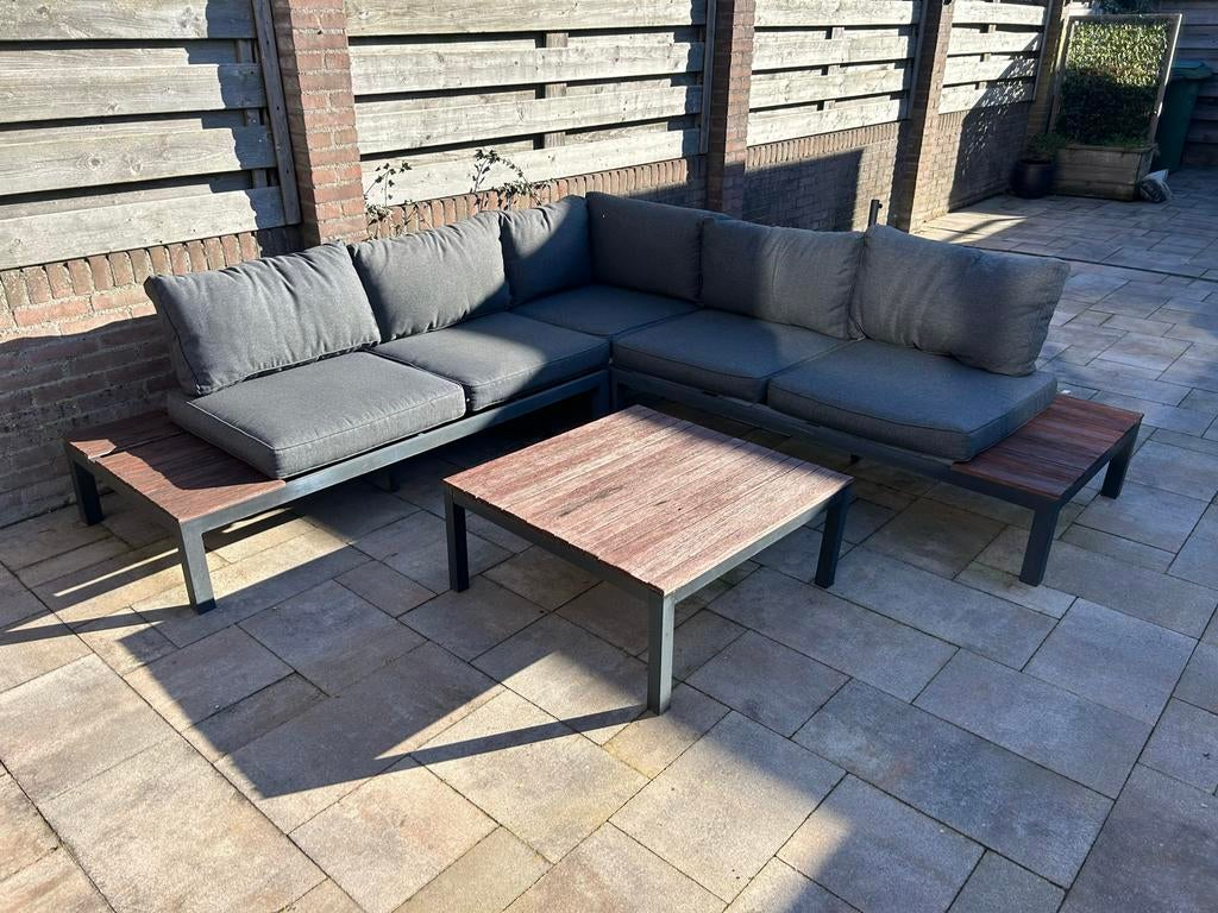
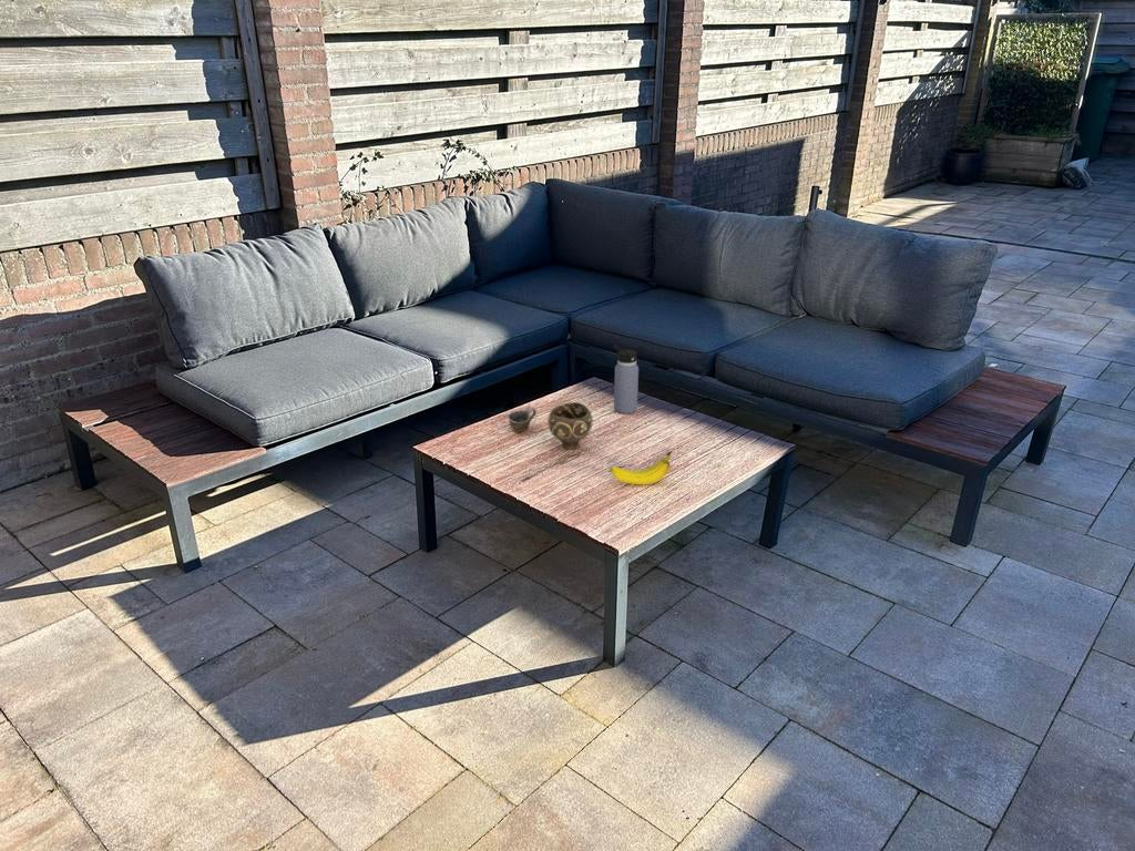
+ bowl (570, 427)
+ cup (521, 420)
+ fruit (641, 470)
+ water bottle (625, 377)
